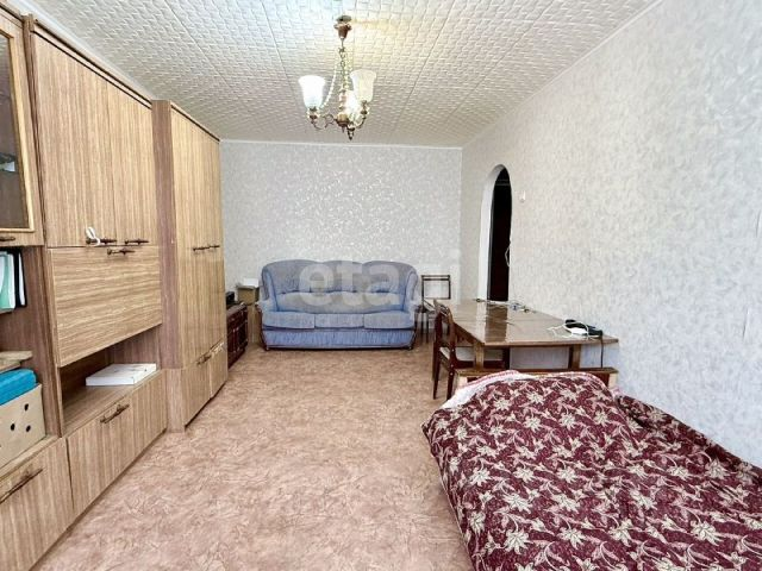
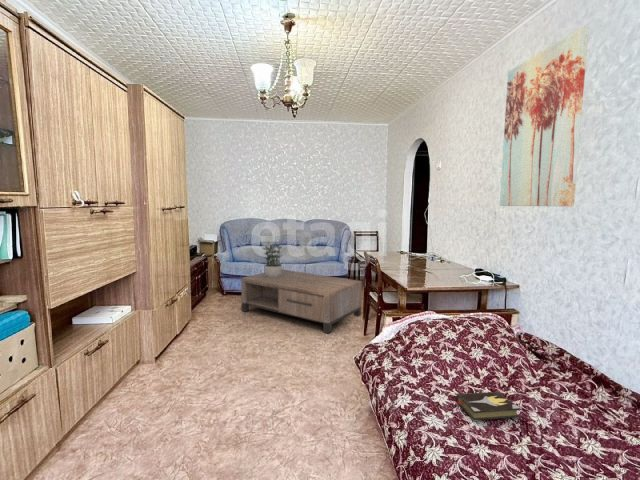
+ hardback book (486, 404)
+ potted plant (272, 259)
+ wall art (536, 131)
+ coffee table (300, 296)
